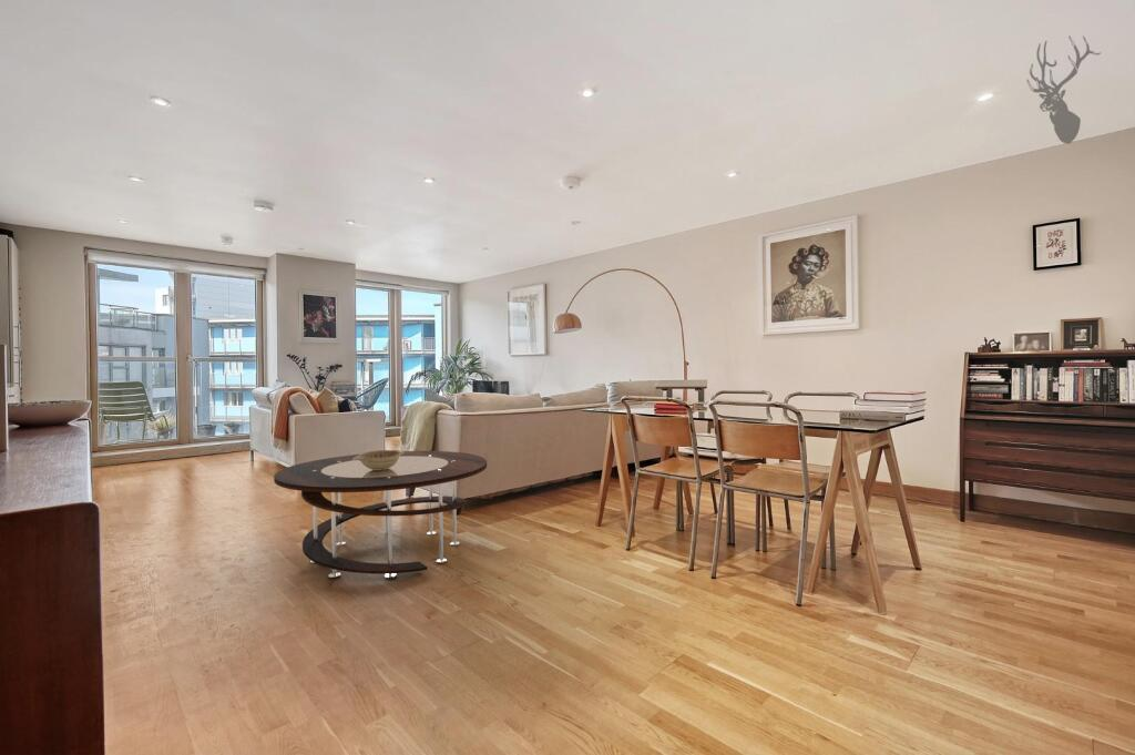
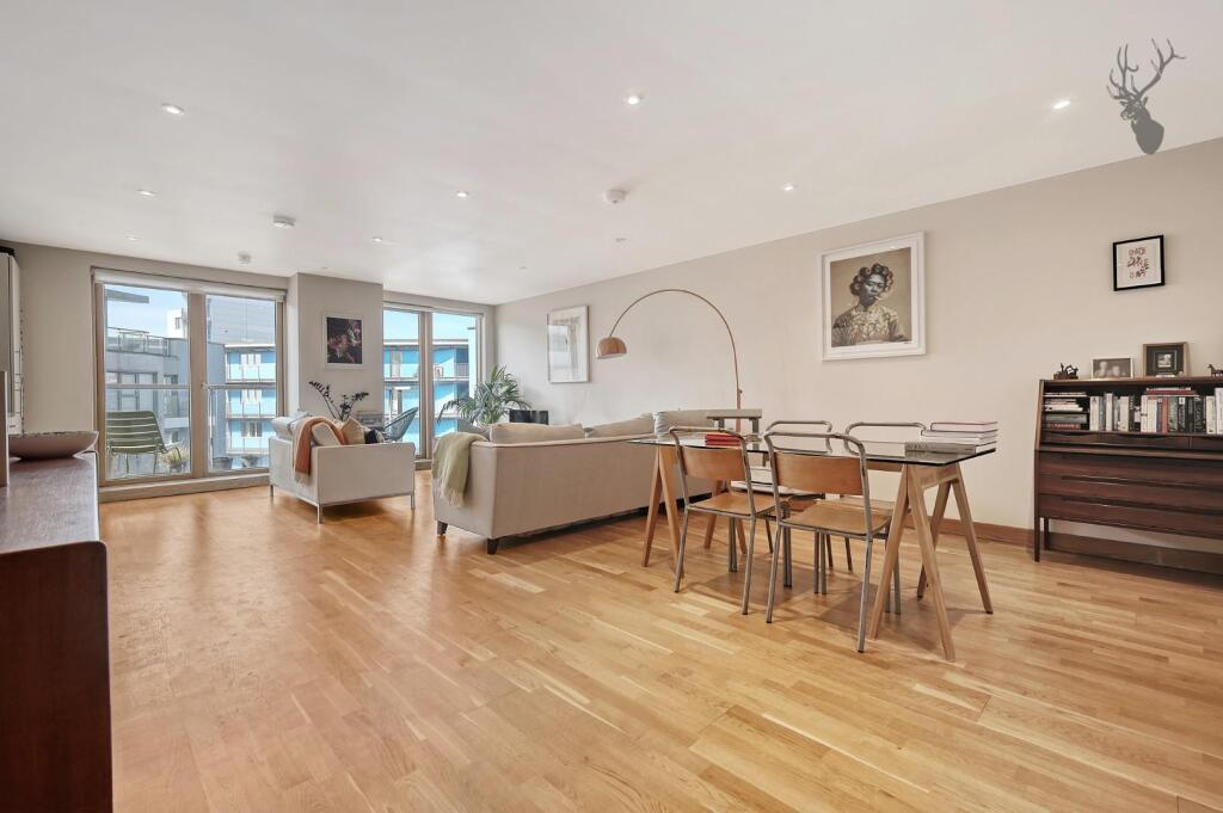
- coffee table (387, 508)
- decorative bowl (379, 460)
